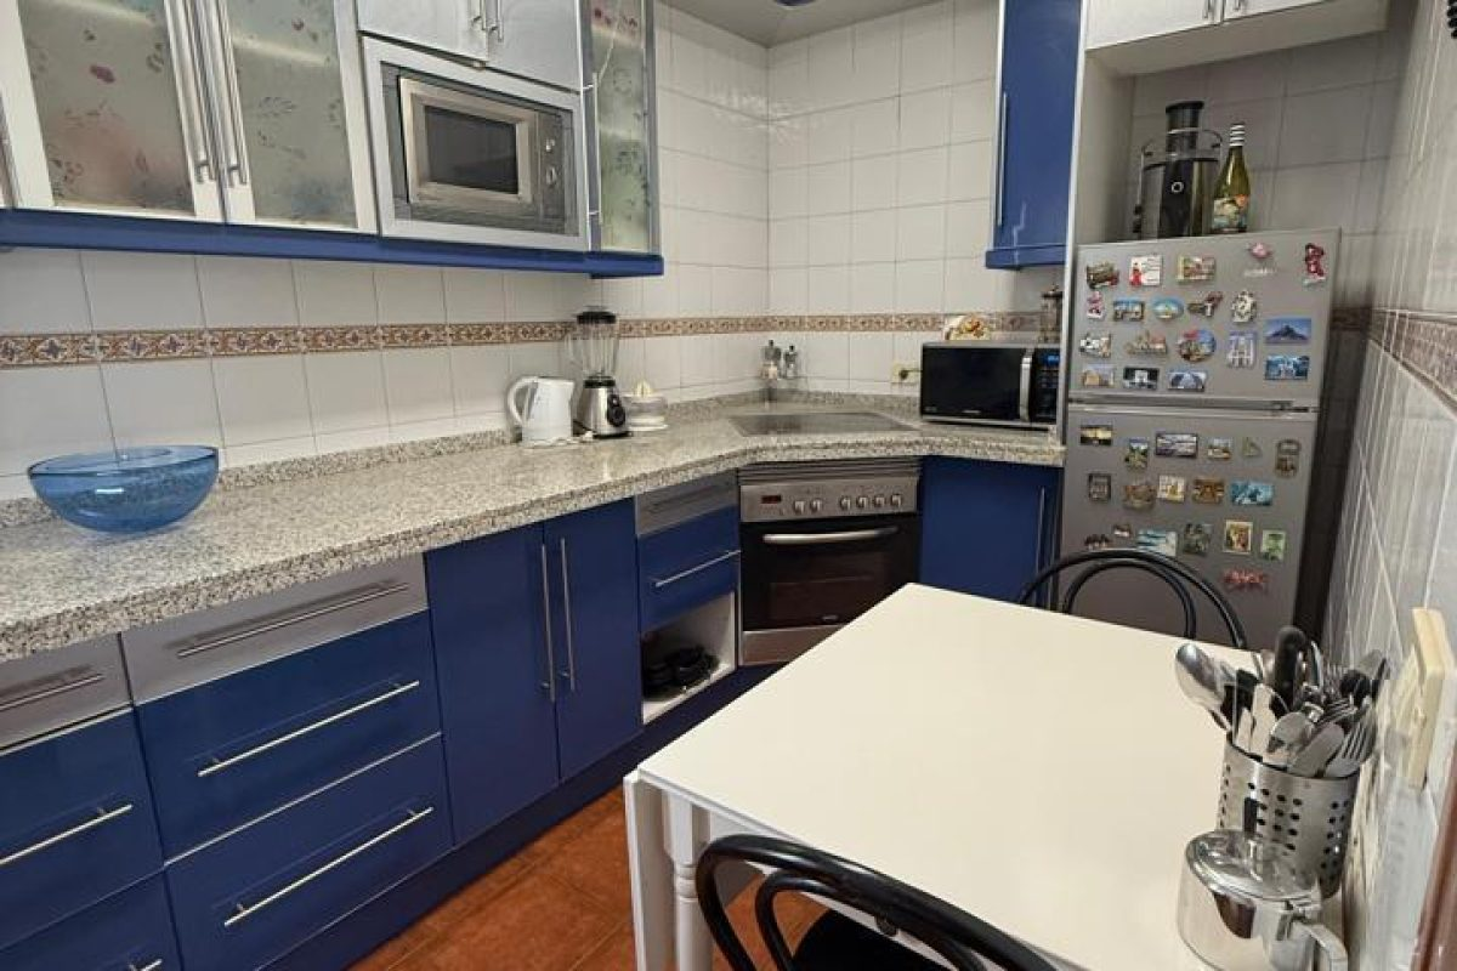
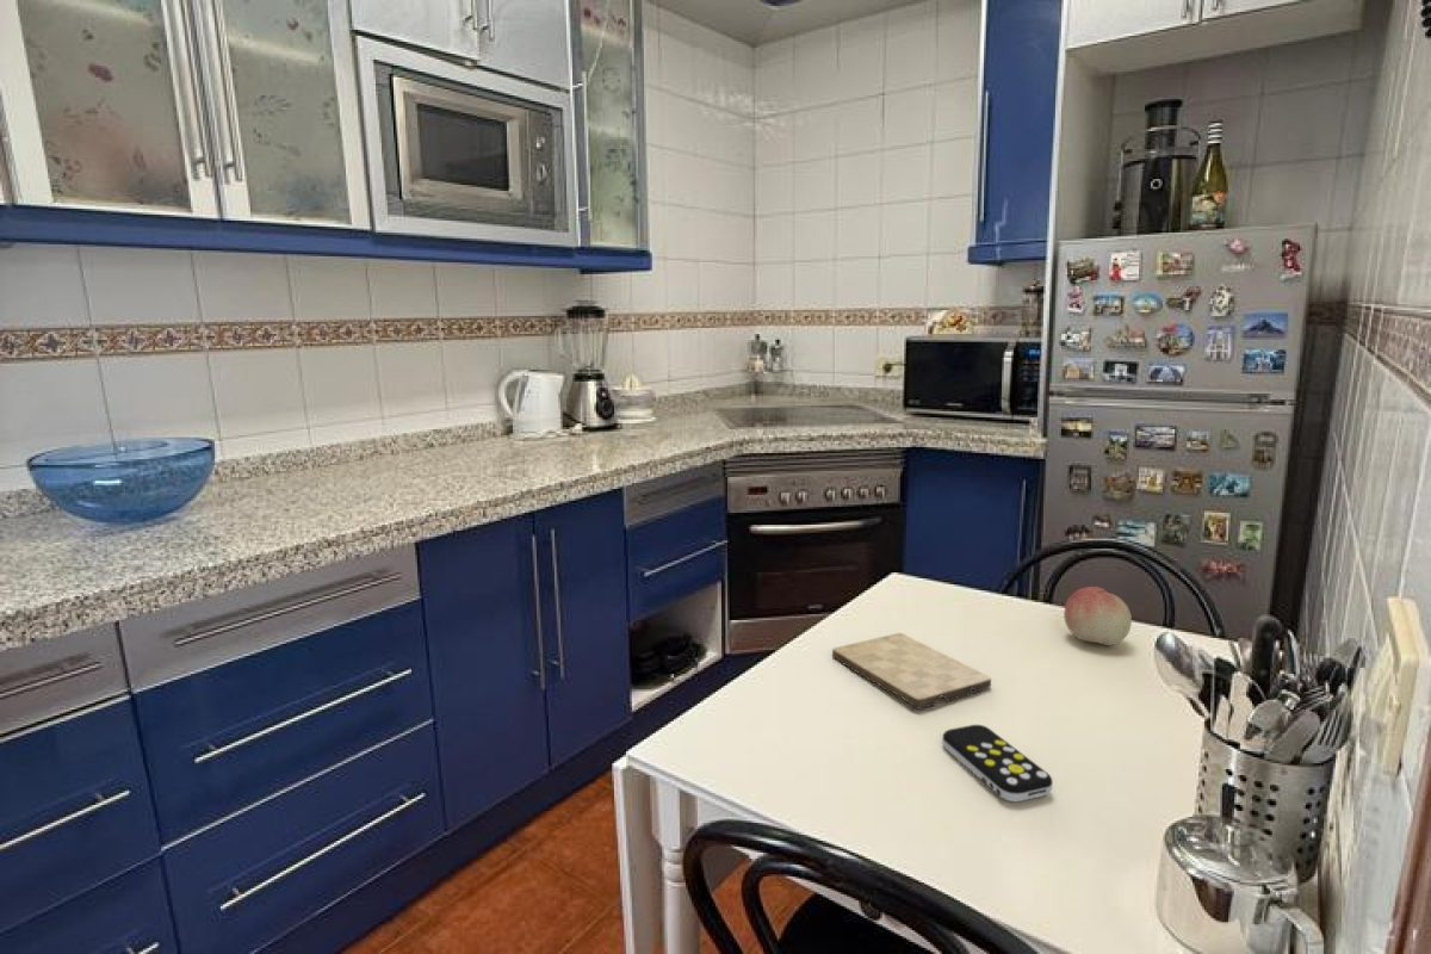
+ remote control (993, 760)
+ fruit (1097, 615)
+ cutting board (907, 667)
